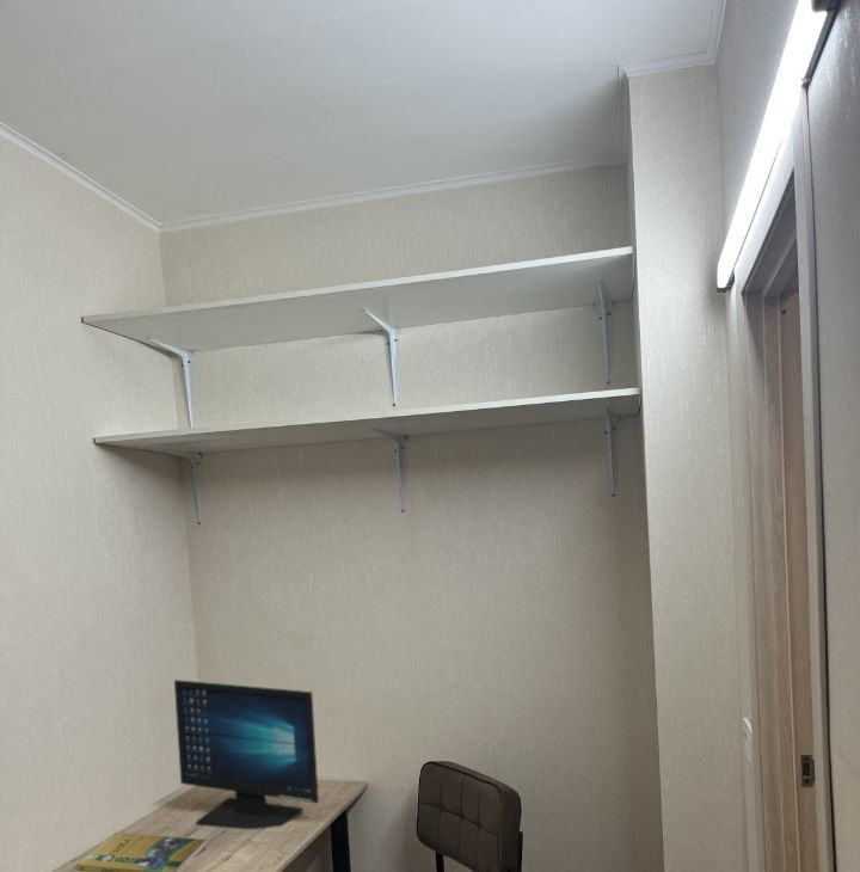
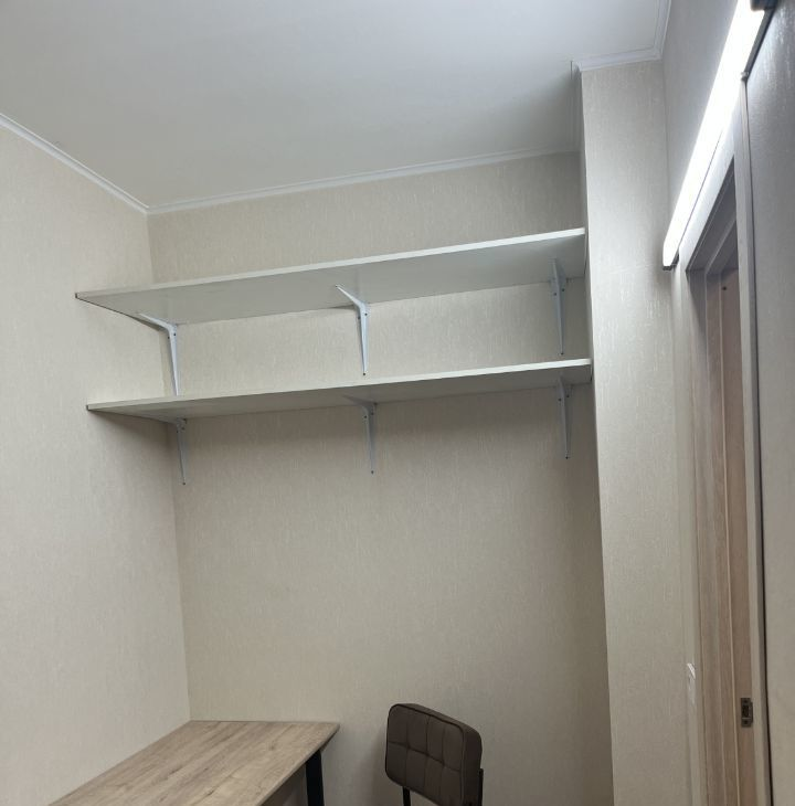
- computer monitor (245, 751)
- booklet (142, 855)
